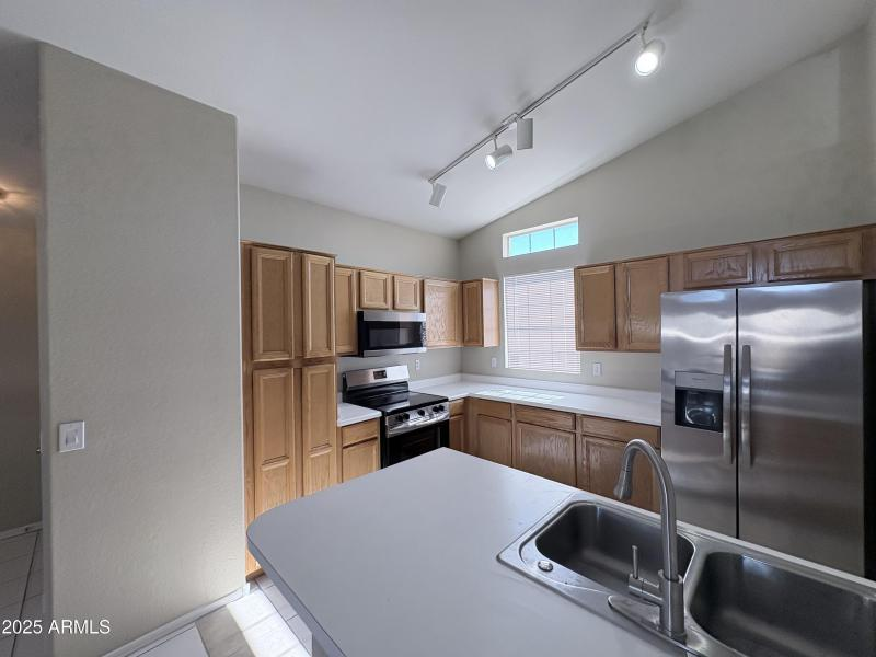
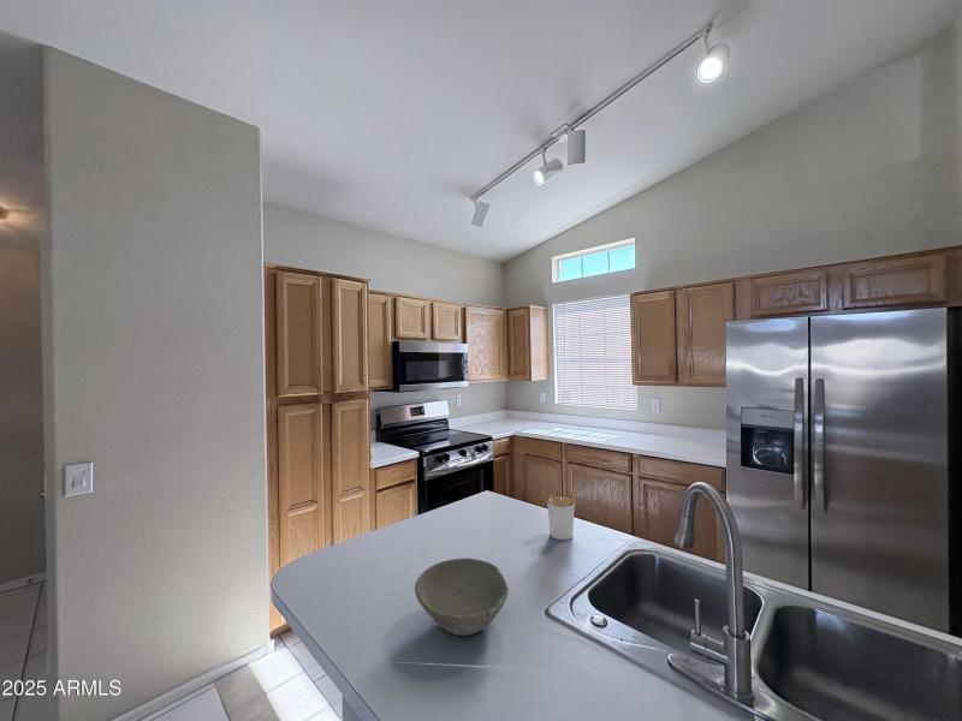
+ utensil holder (560, 512)
+ bowl (462, 603)
